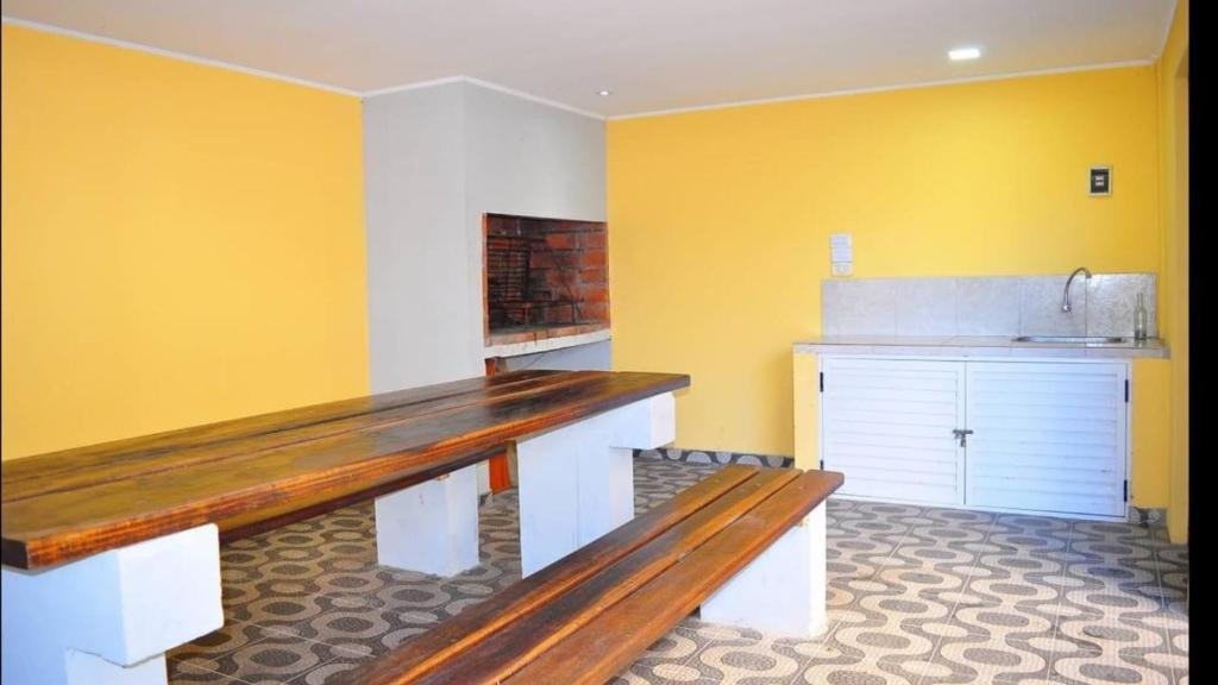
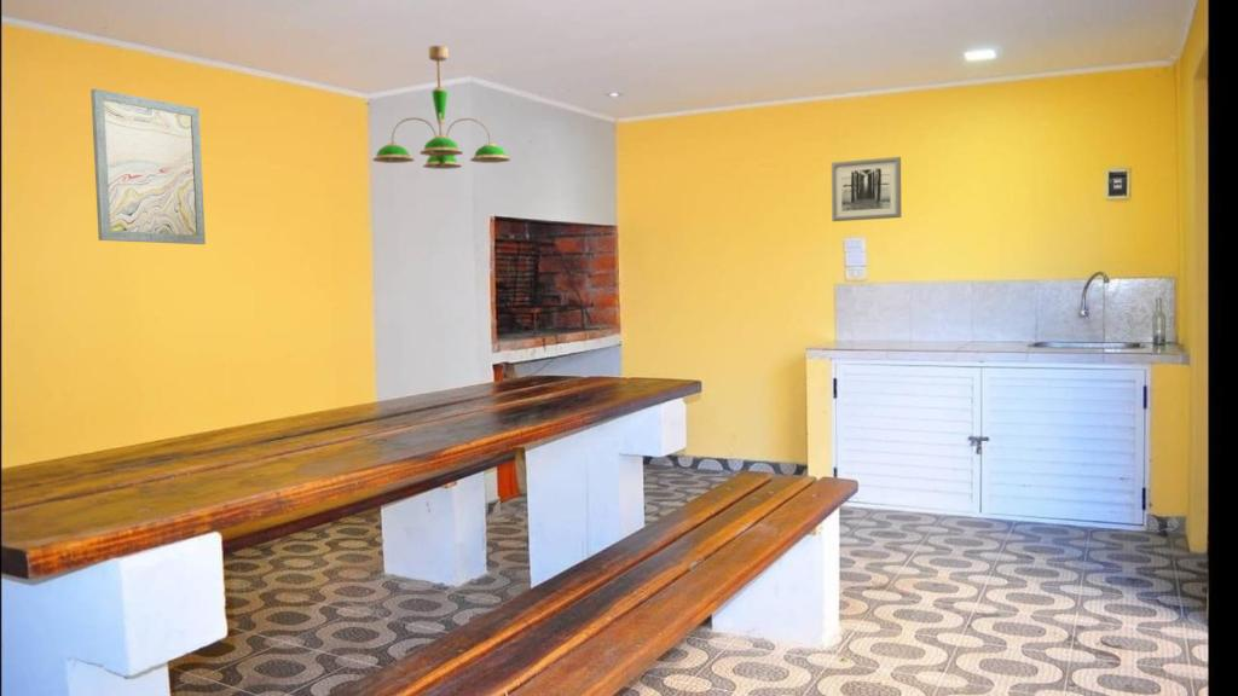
+ wall art (151, 170)
+ wall art (866, 190)
+ ceiling light fixture (440, 108)
